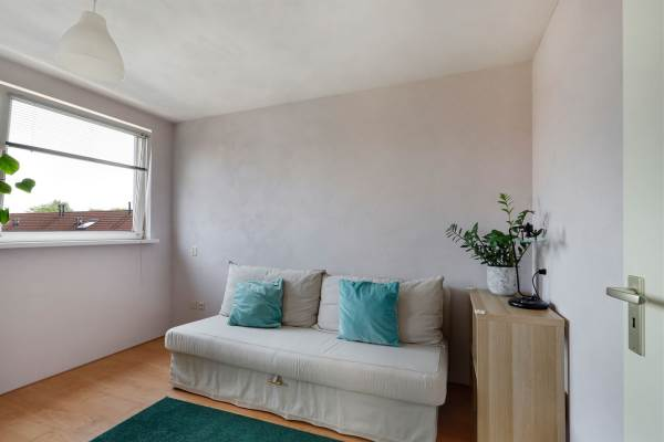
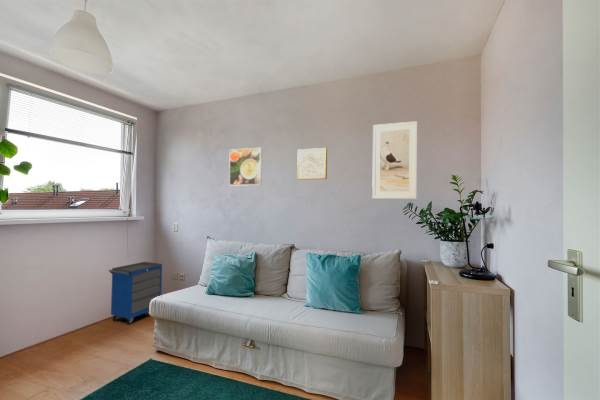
+ cabinet (135, 291)
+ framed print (394, 160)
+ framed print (245, 167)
+ wall art (312, 164)
